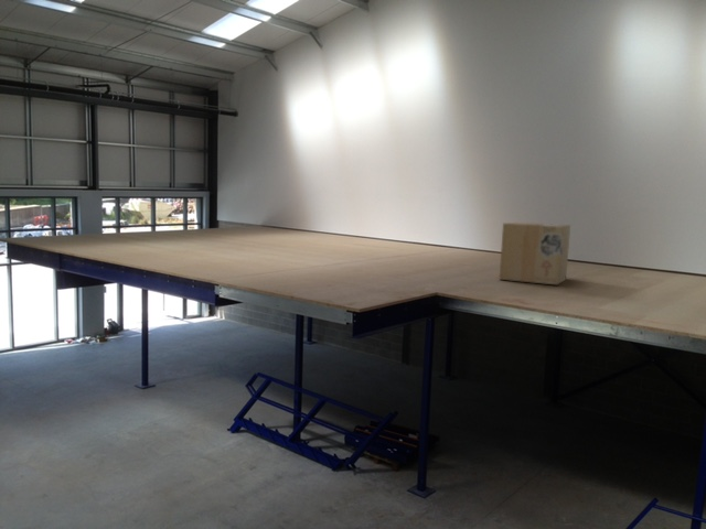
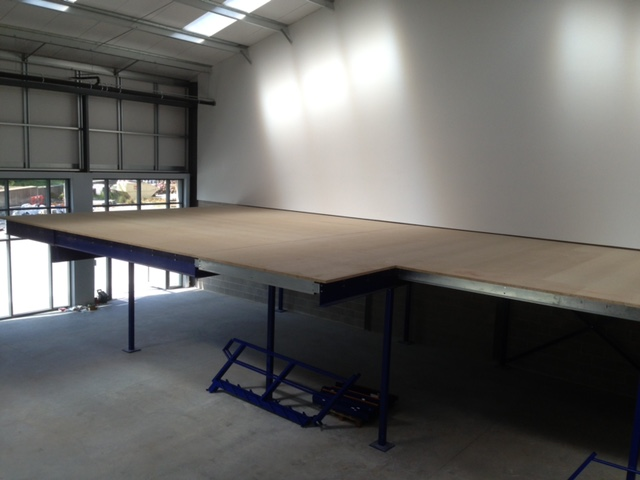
- cardboard box (535, 251)
